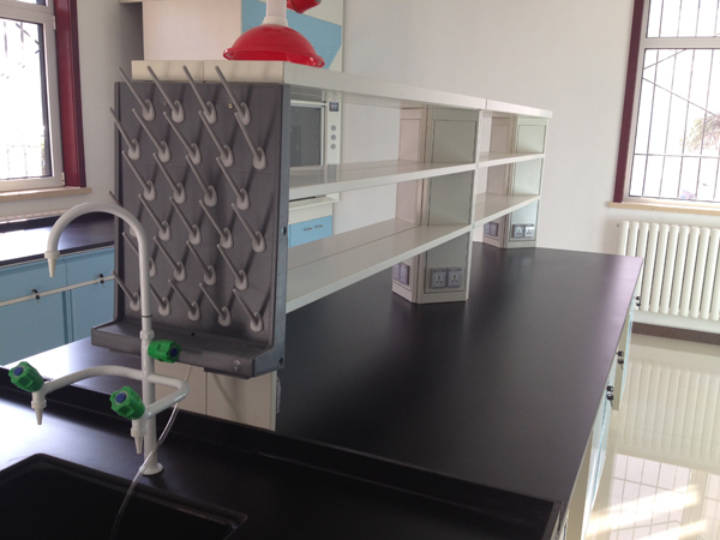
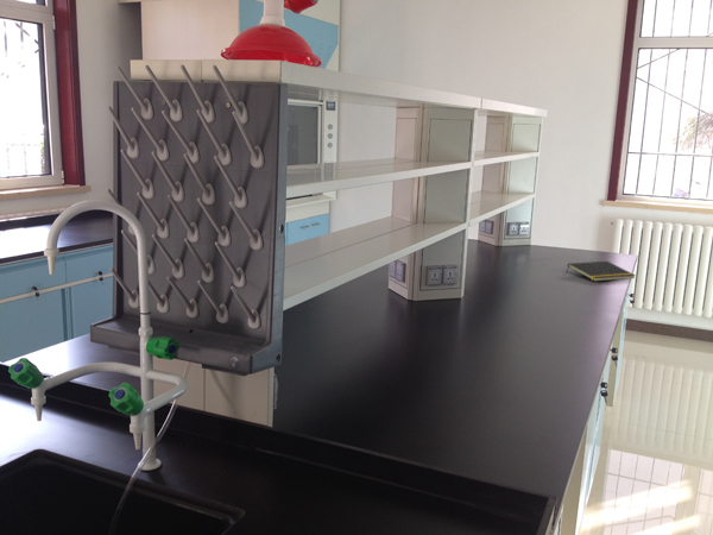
+ notepad (601, 270)
